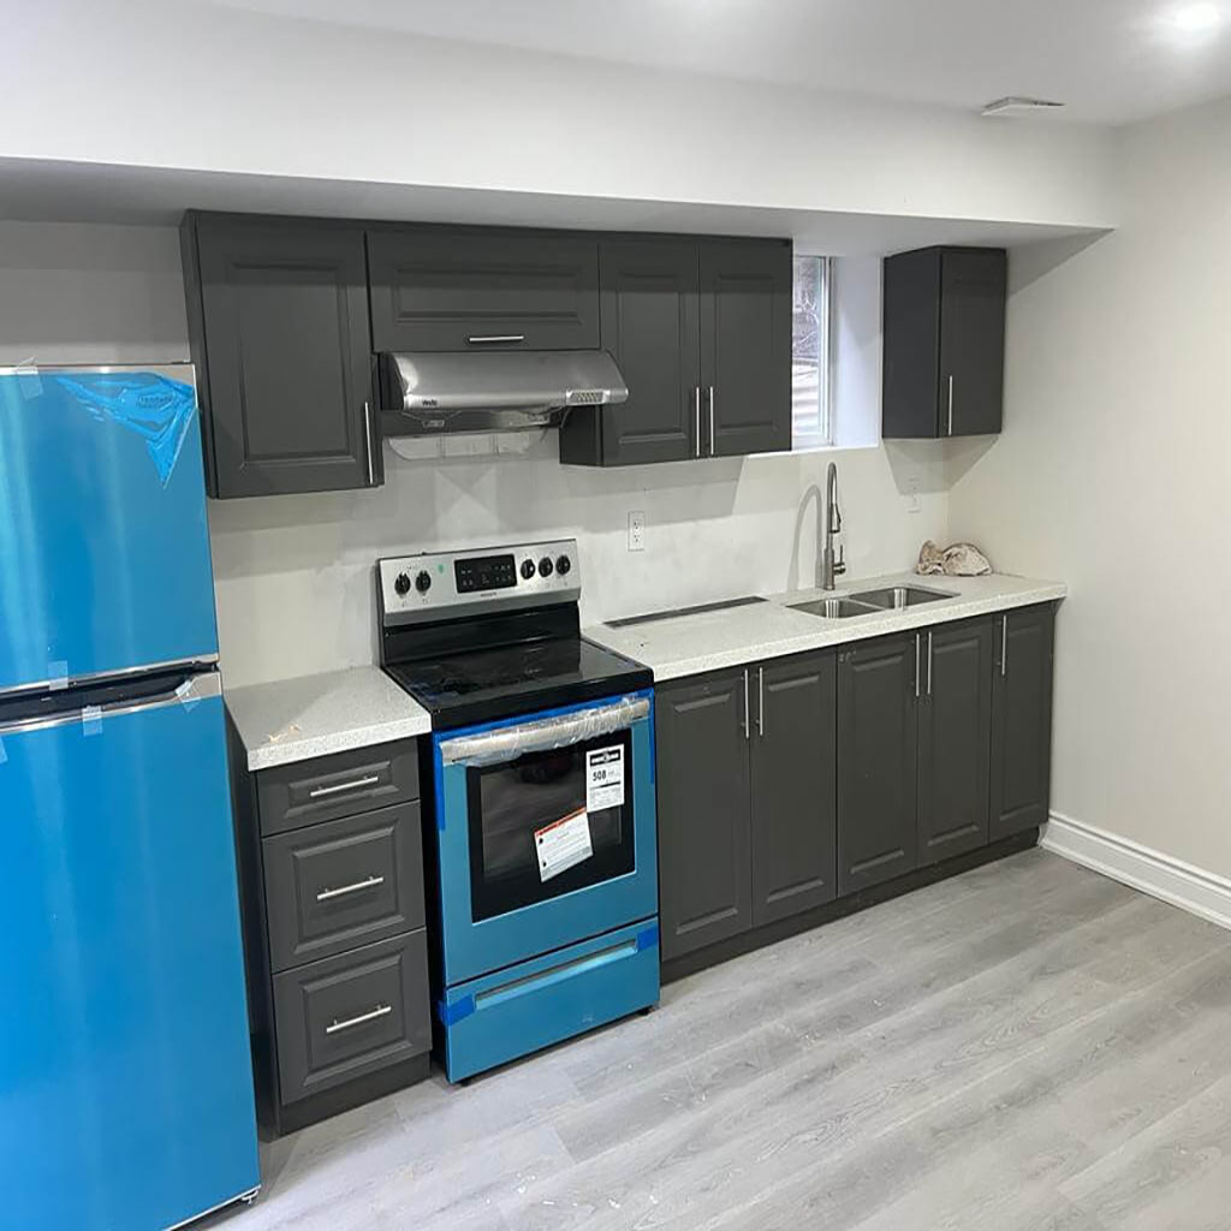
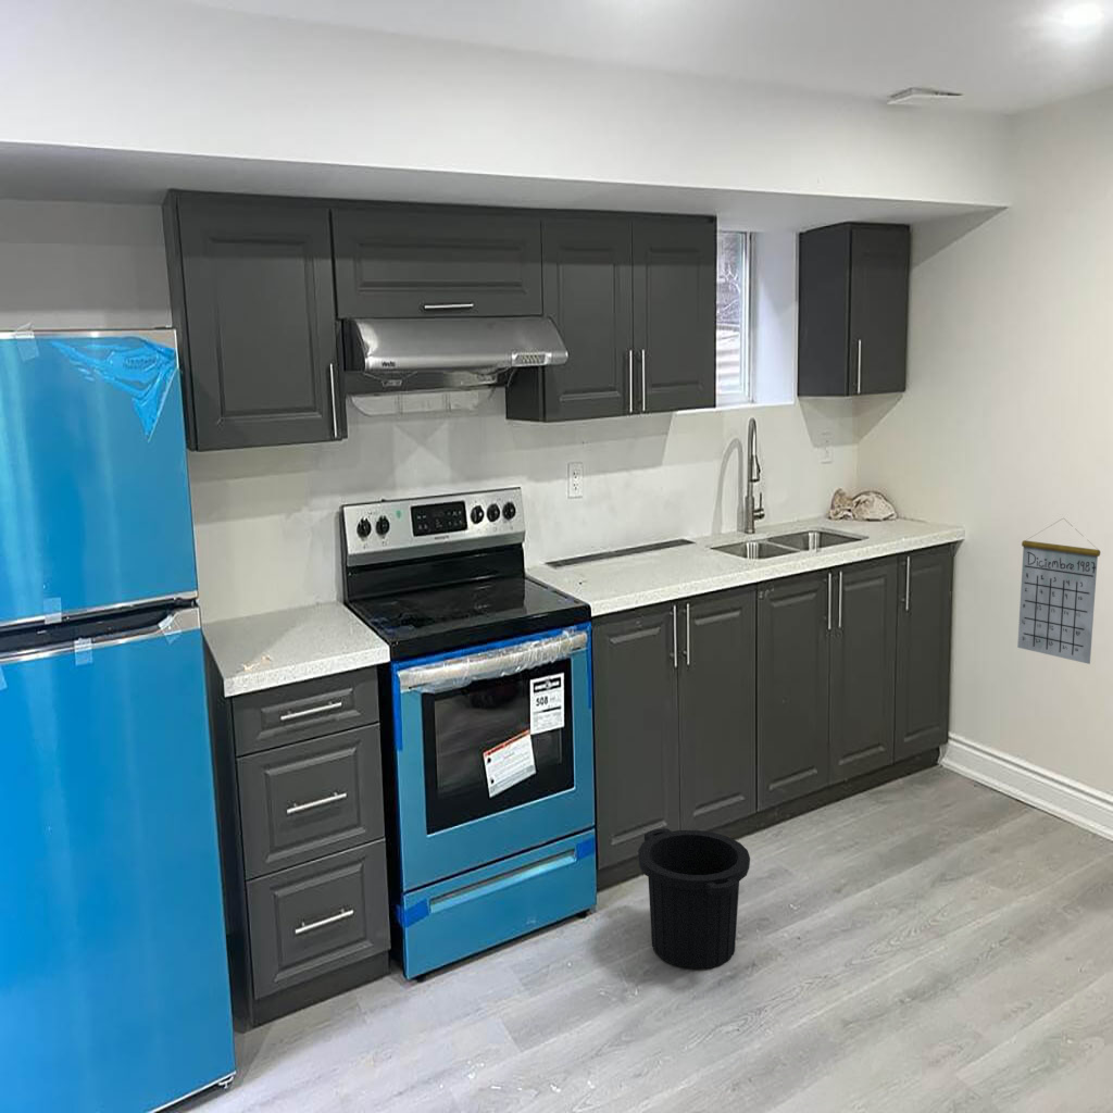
+ trash can (692, 899)
+ calendar (1056, 587)
